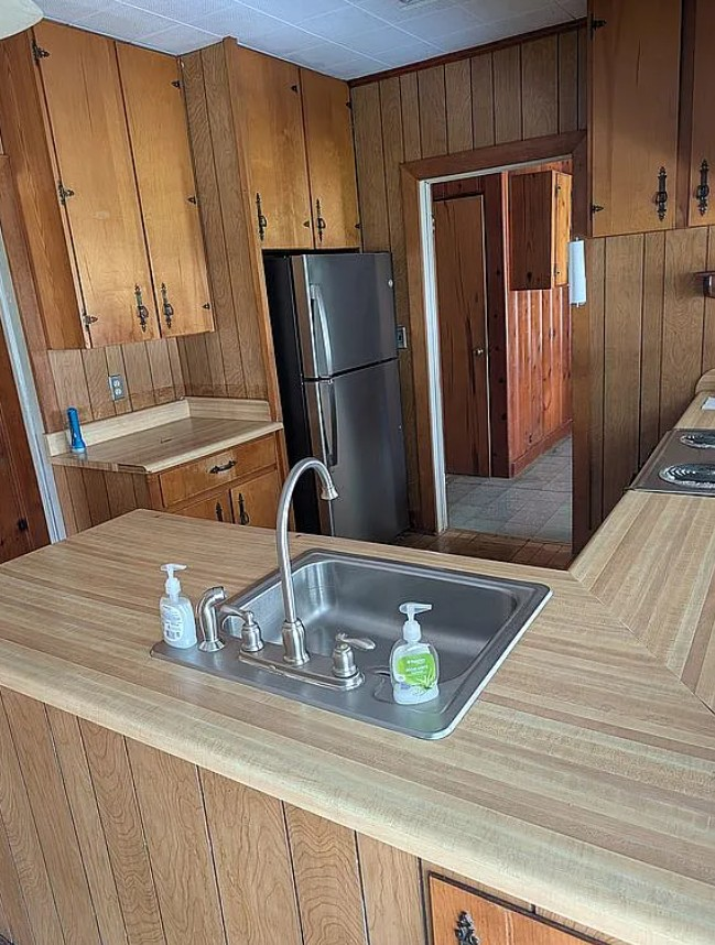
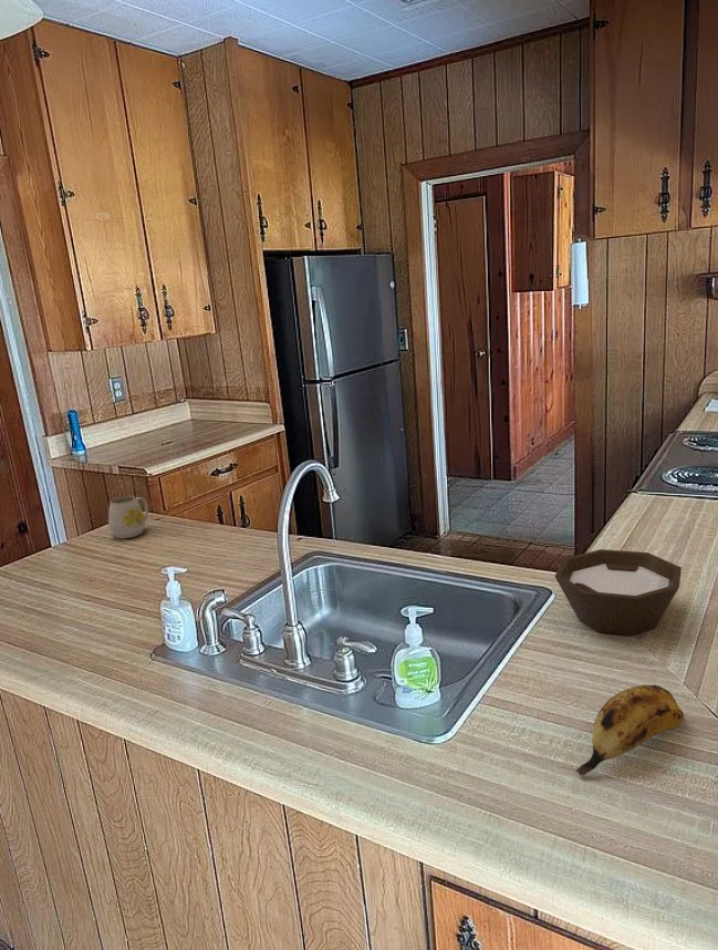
+ mug (129, 515)
+ banana (635, 722)
+ bowl (617, 595)
